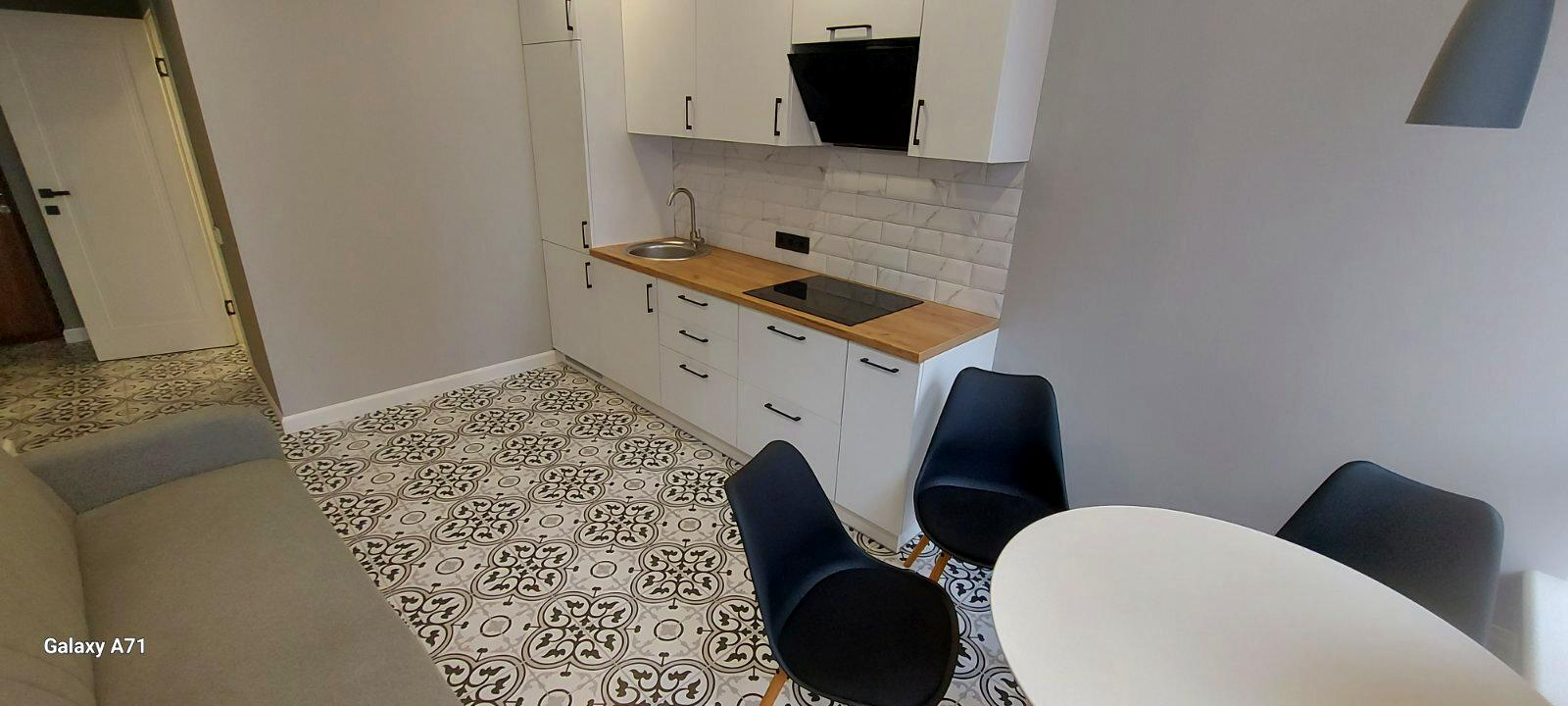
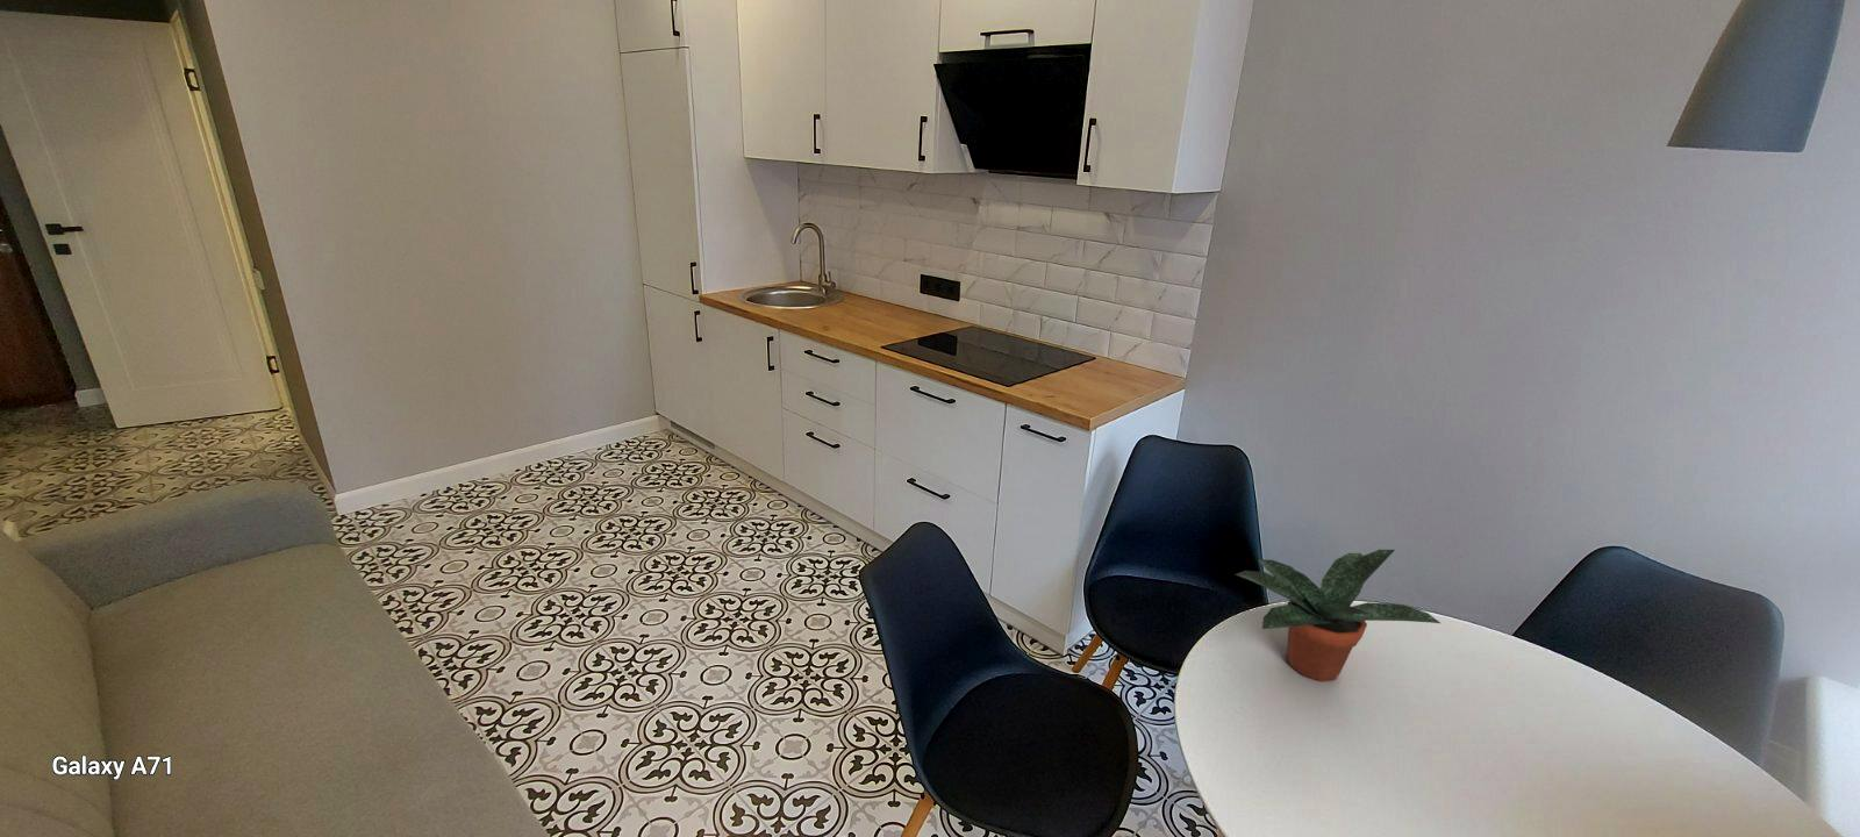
+ potted plant (1325, 605)
